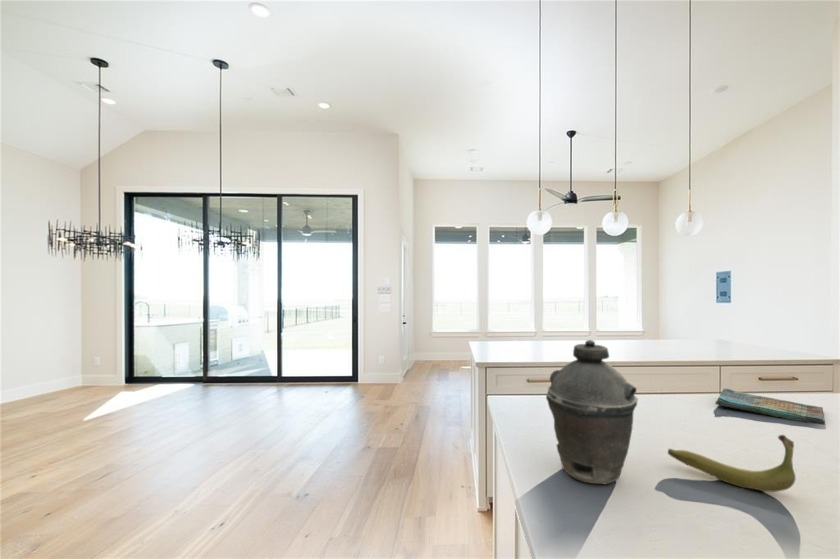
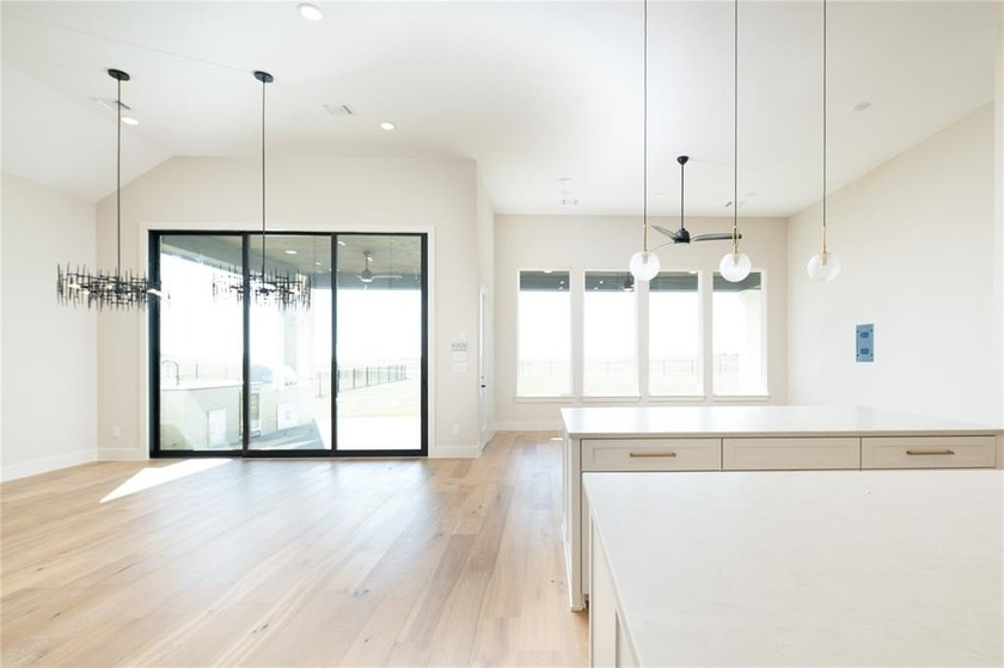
- kettle (589, 405)
- dish towel (767, 404)
- banana (722, 463)
